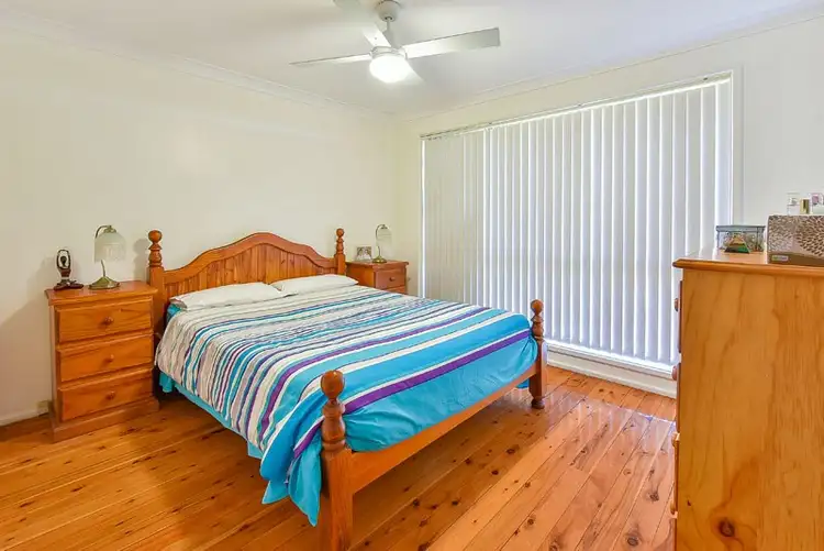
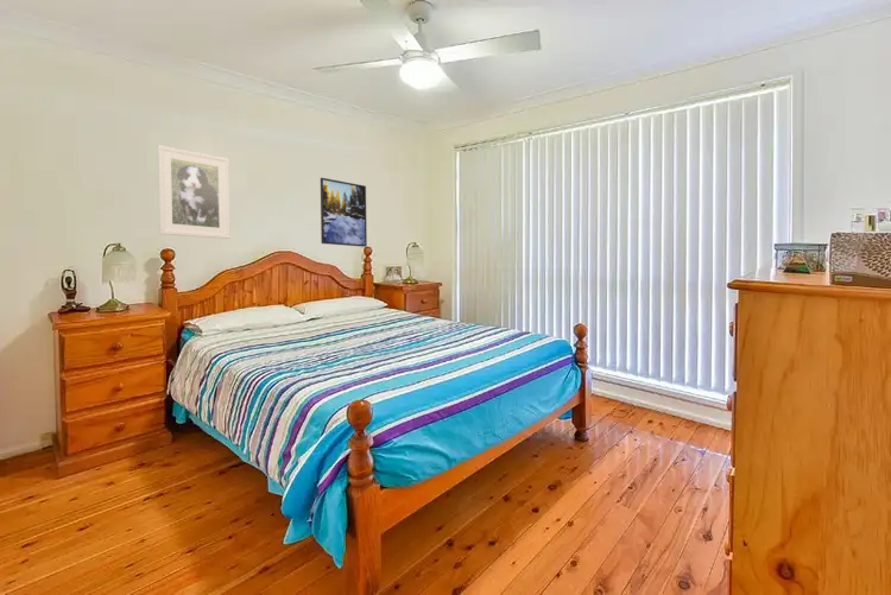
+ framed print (343, 213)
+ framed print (195, 194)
